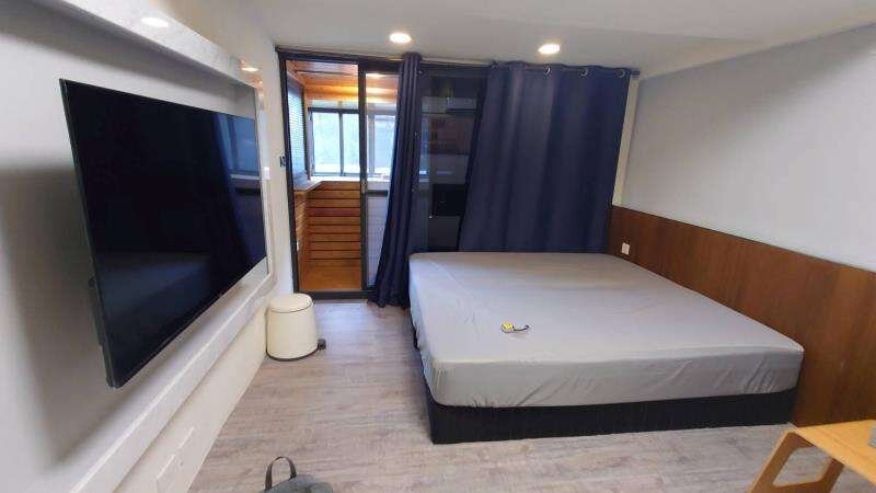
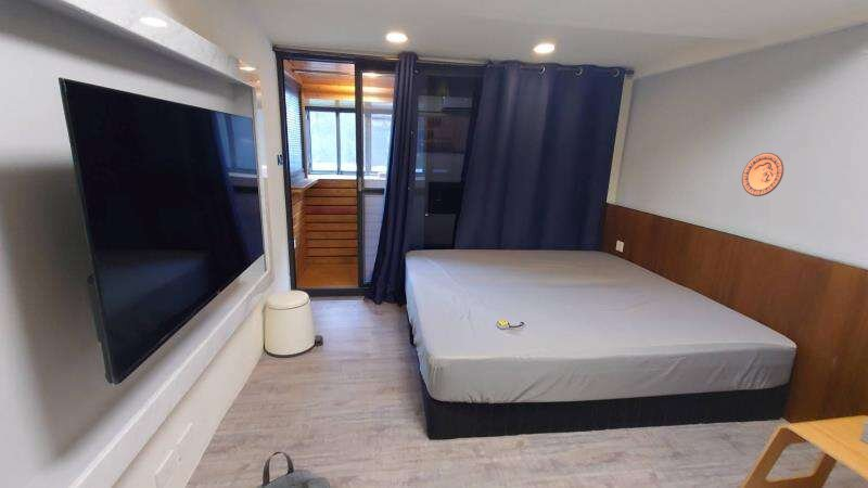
+ decorative plate (762, 175)
